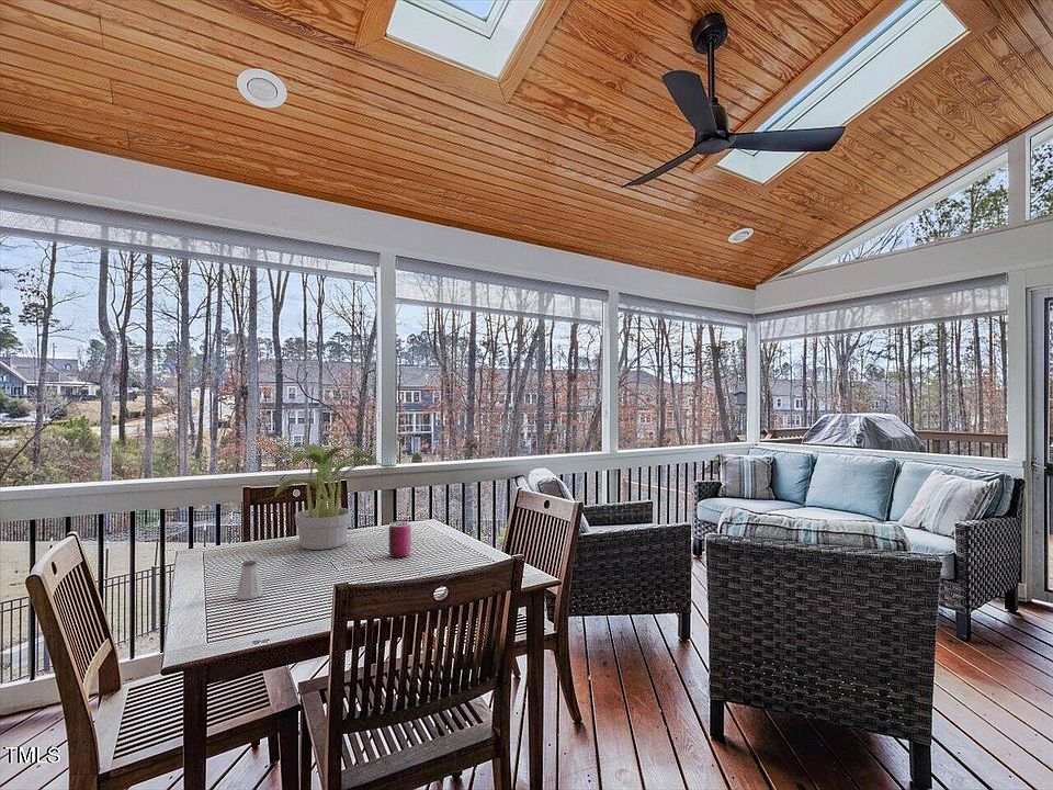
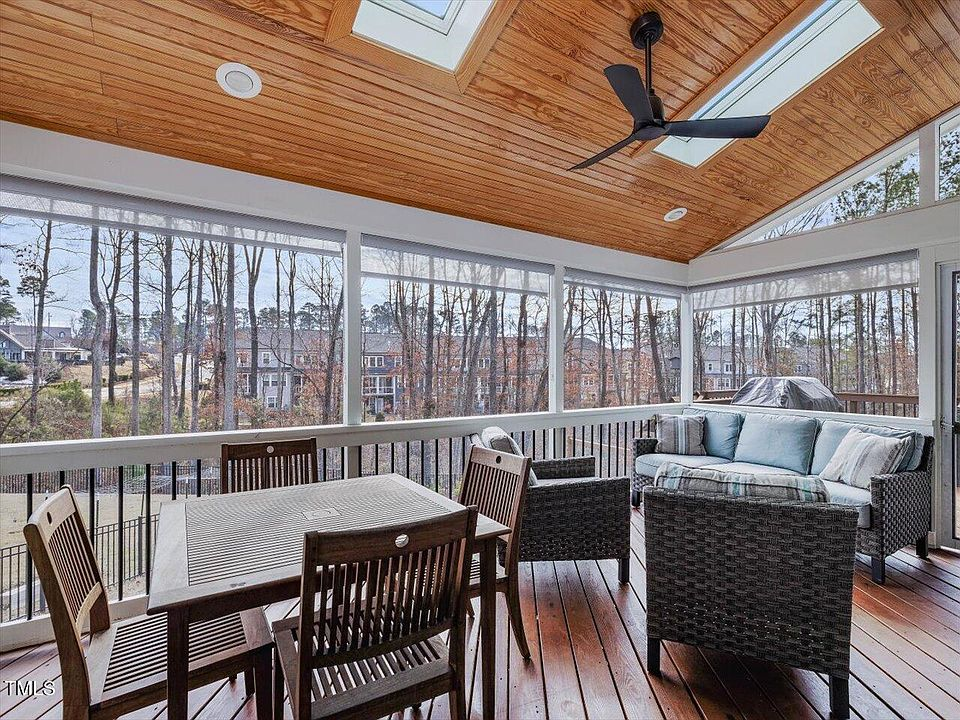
- saltshaker (249, 578)
- potted plant (325, 494)
- can (399, 539)
